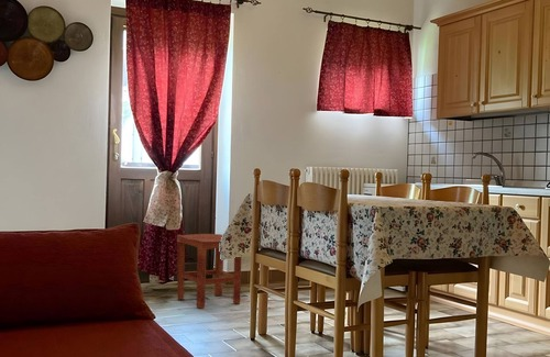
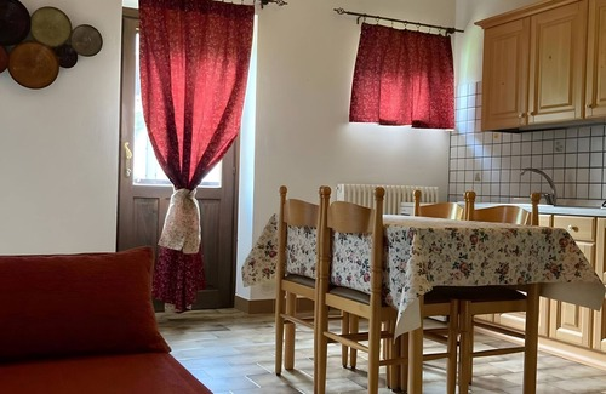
- stool (209, 270)
